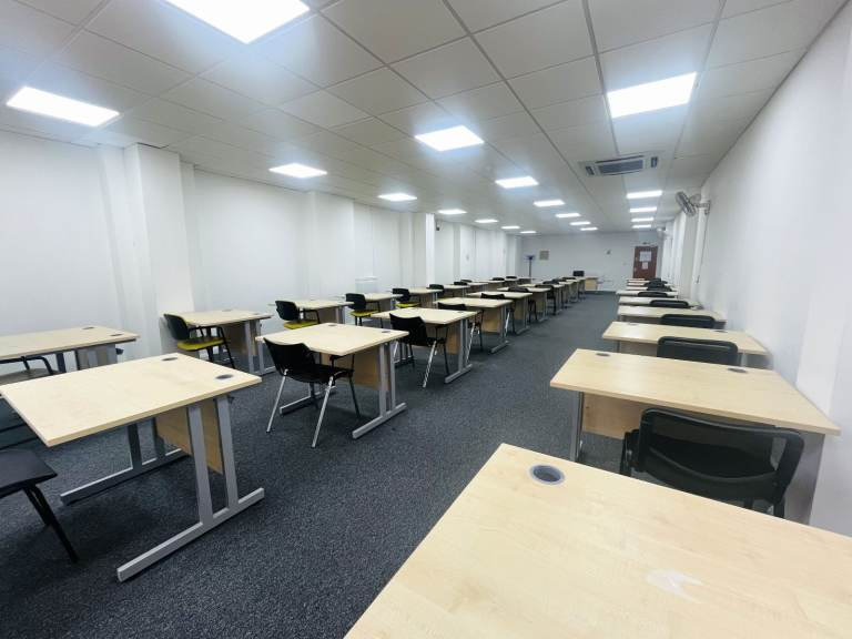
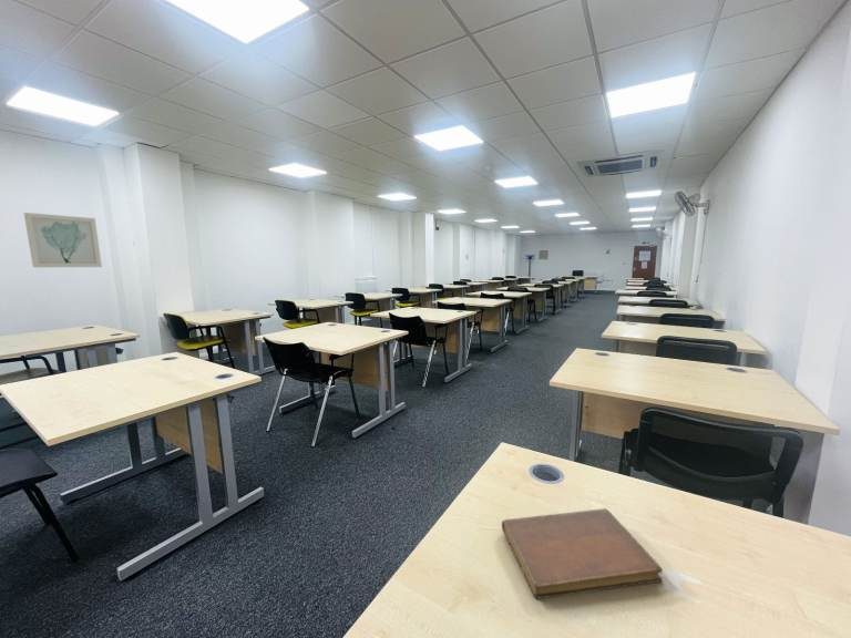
+ notebook (575, 546)
+ wall art (65, 241)
